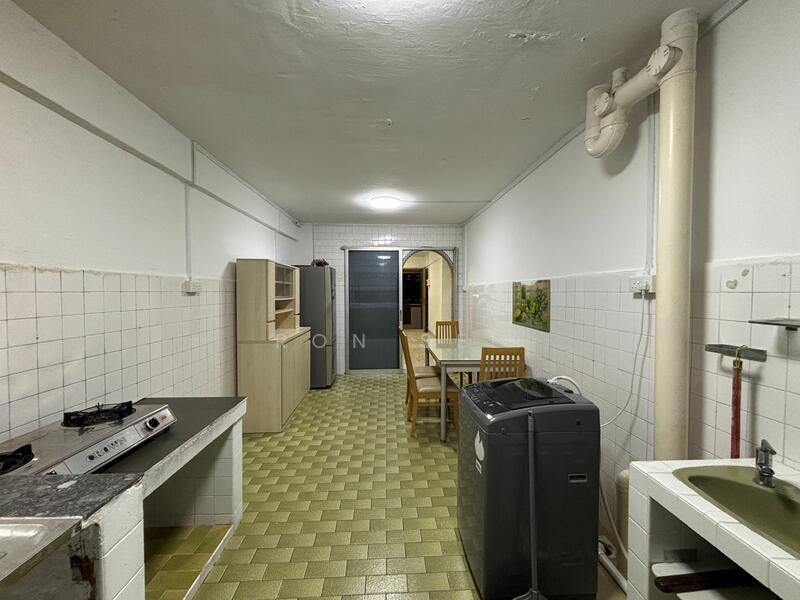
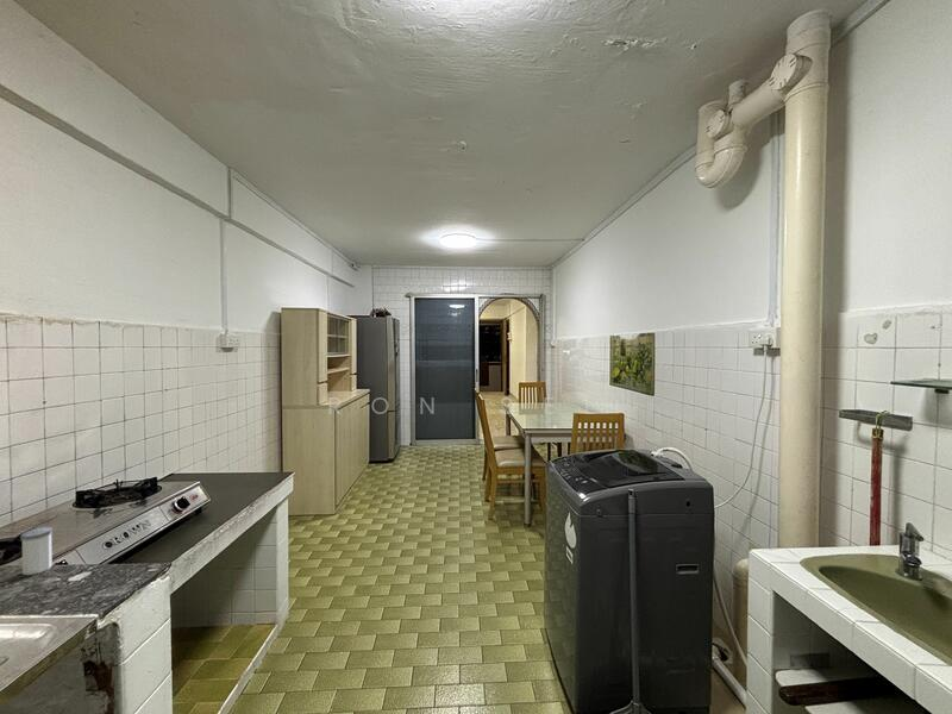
+ salt shaker (37, 550)
